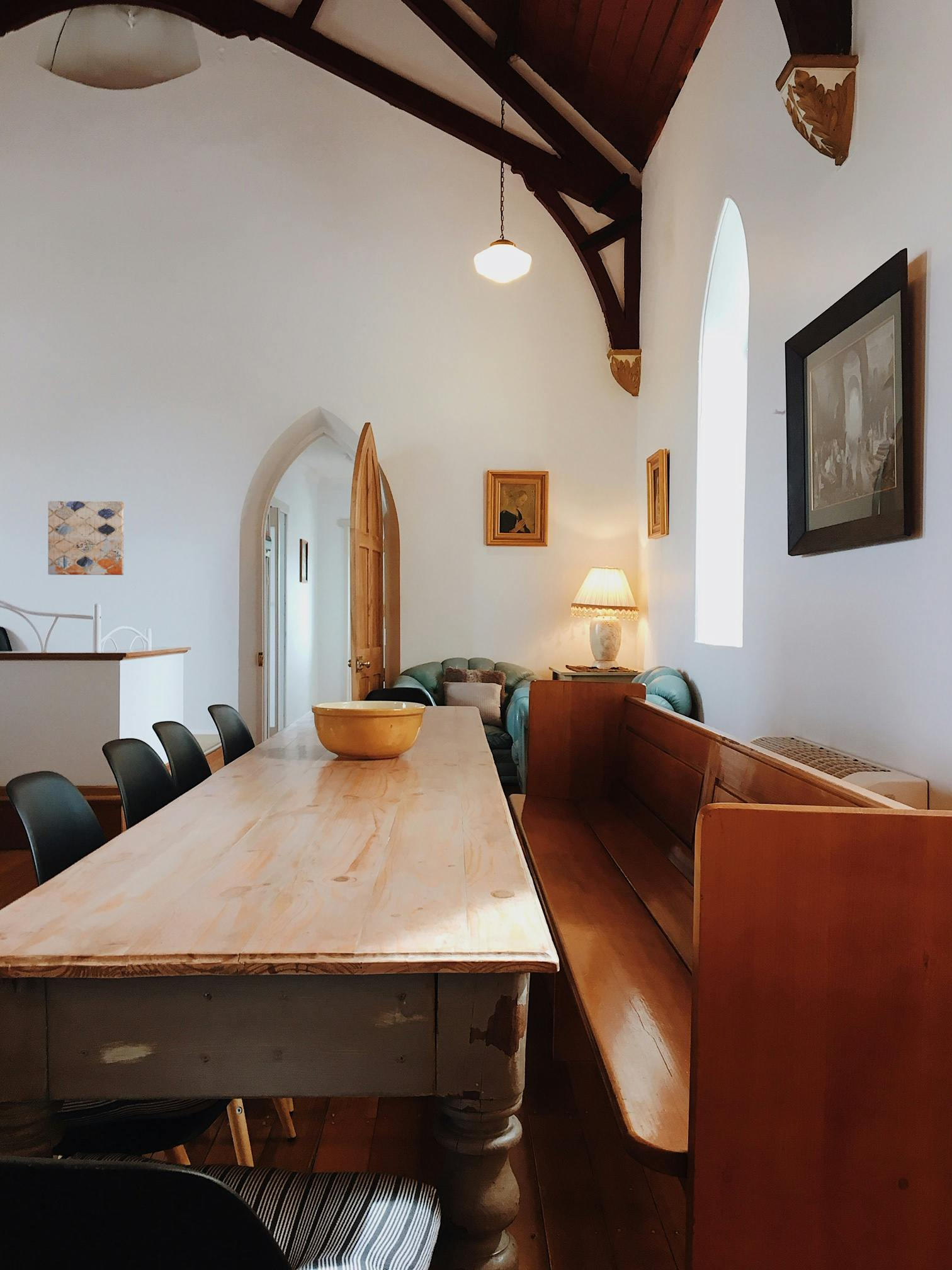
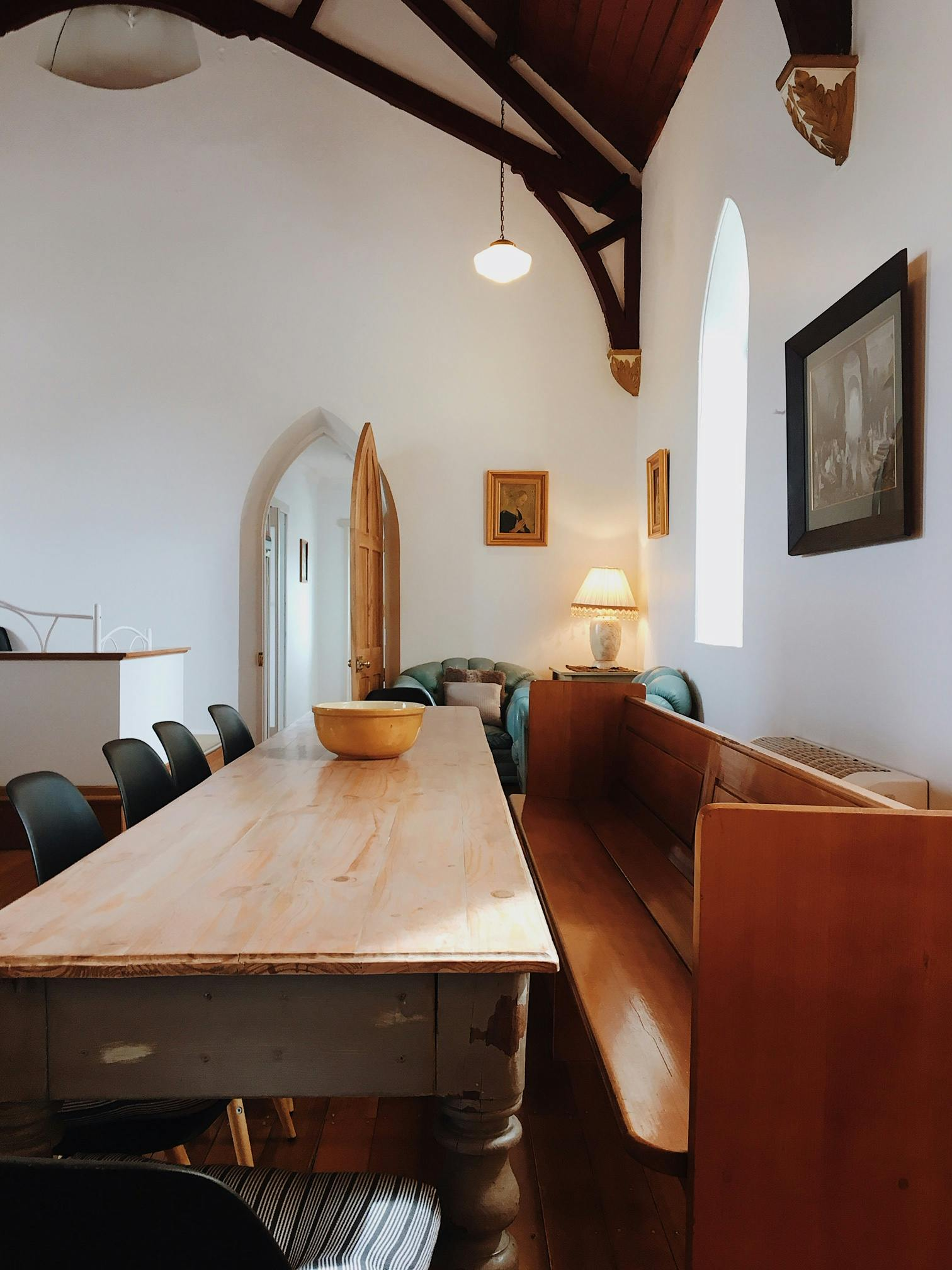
- wall art (86, 538)
